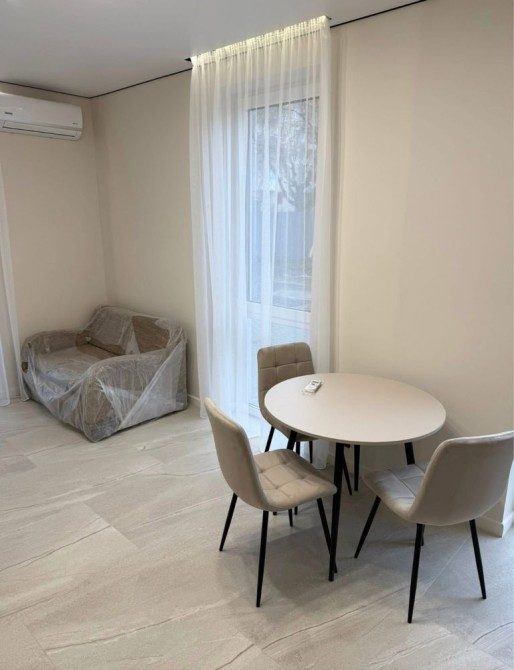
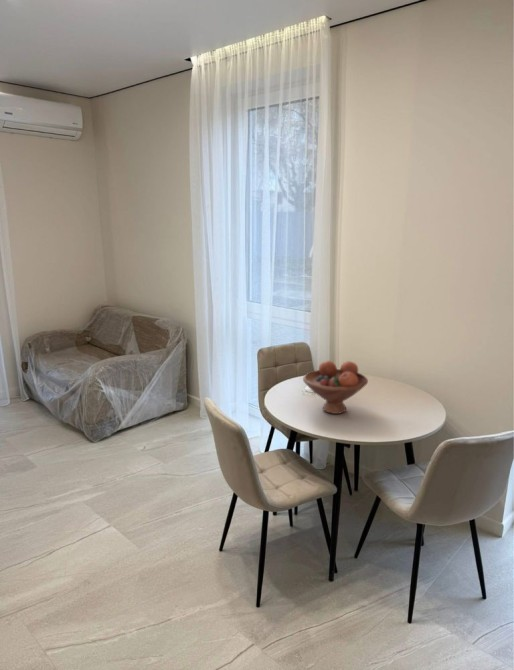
+ fruit bowl (334, 388)
